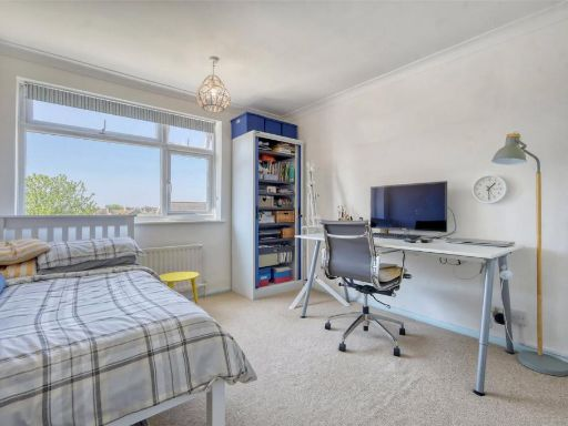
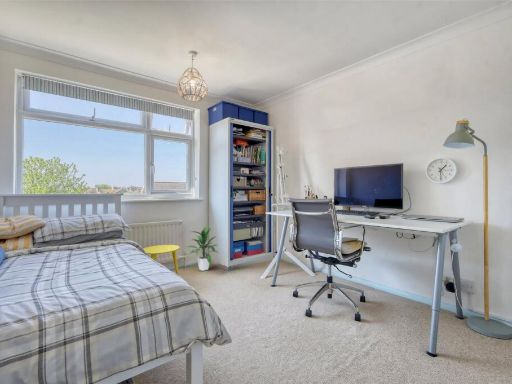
+ indoor plant (203, 247)
